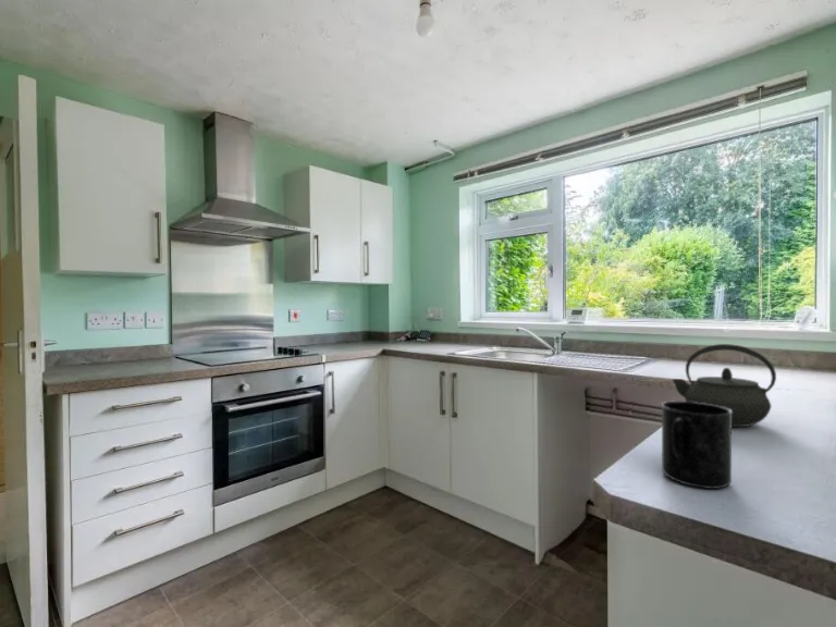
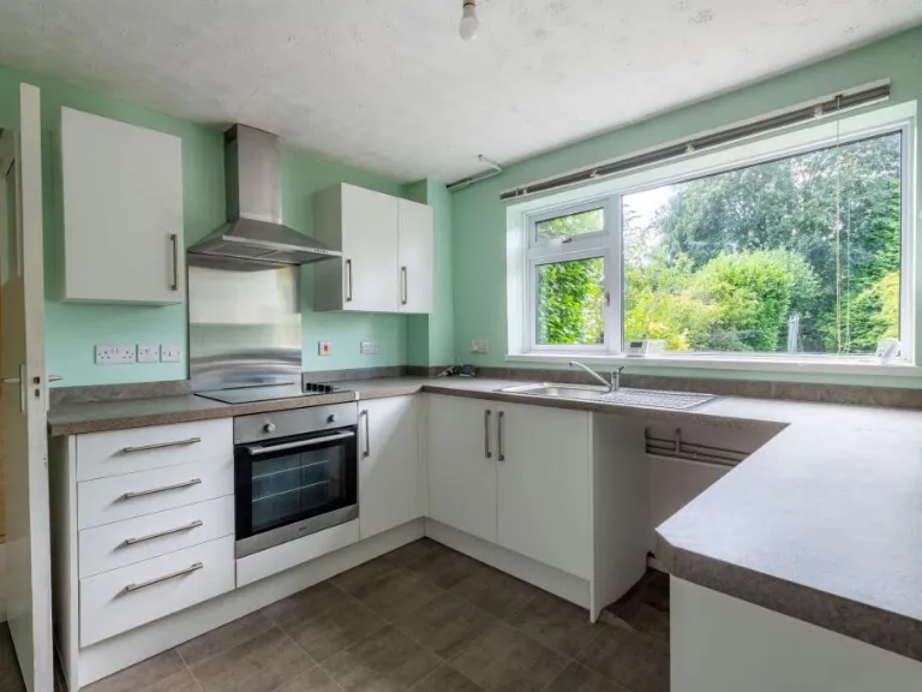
- kettle (720, 382)
- mug (691, 444)
